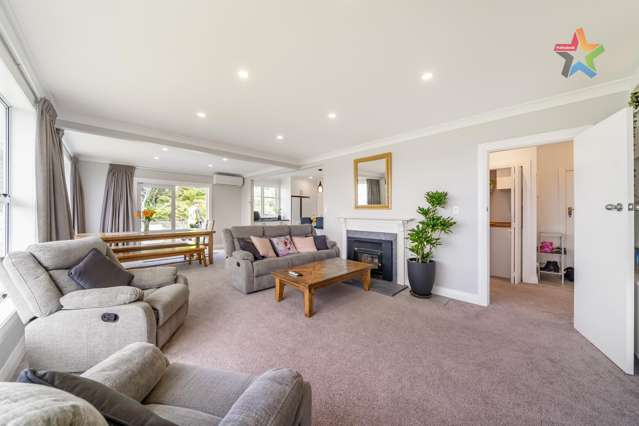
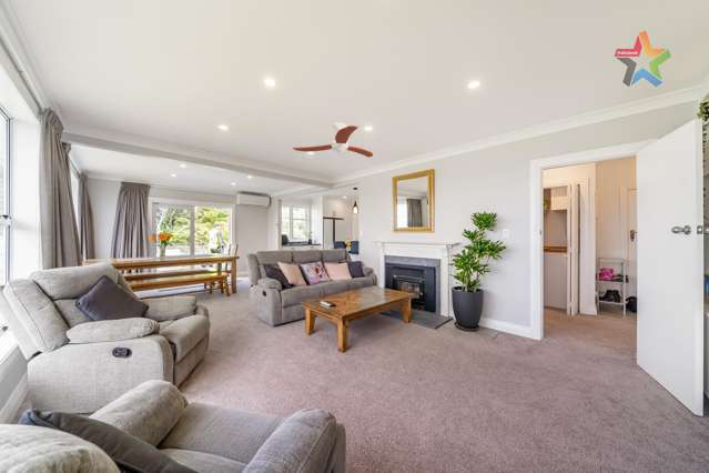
+ ceiling fan (335, 137)
